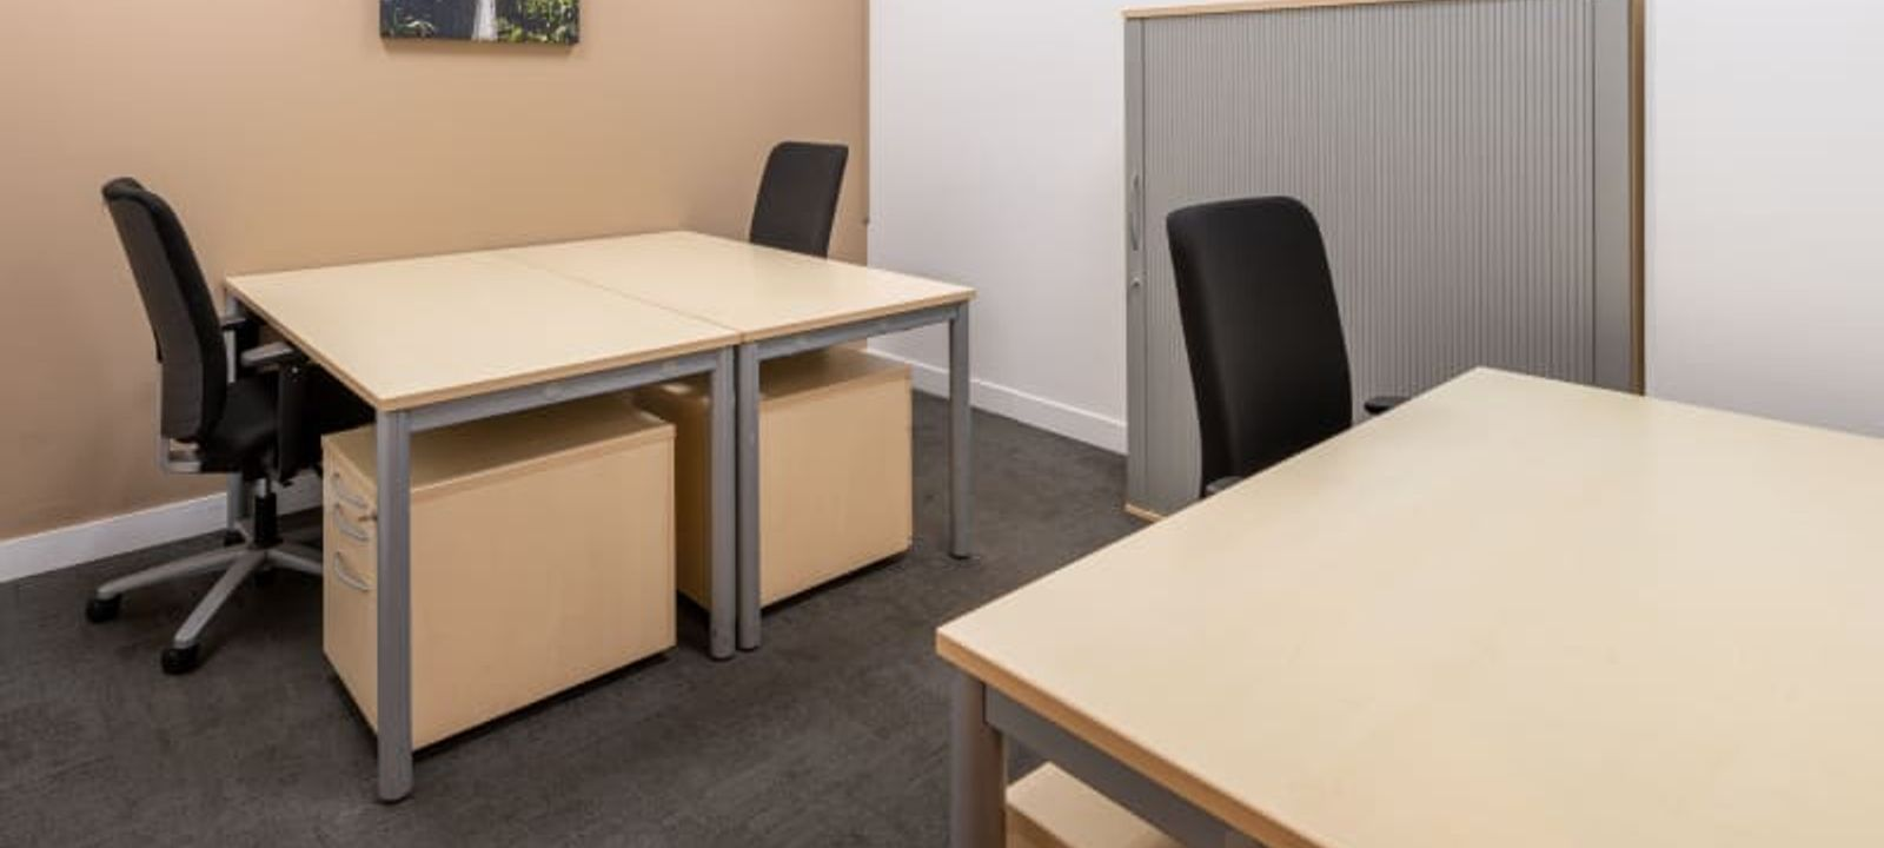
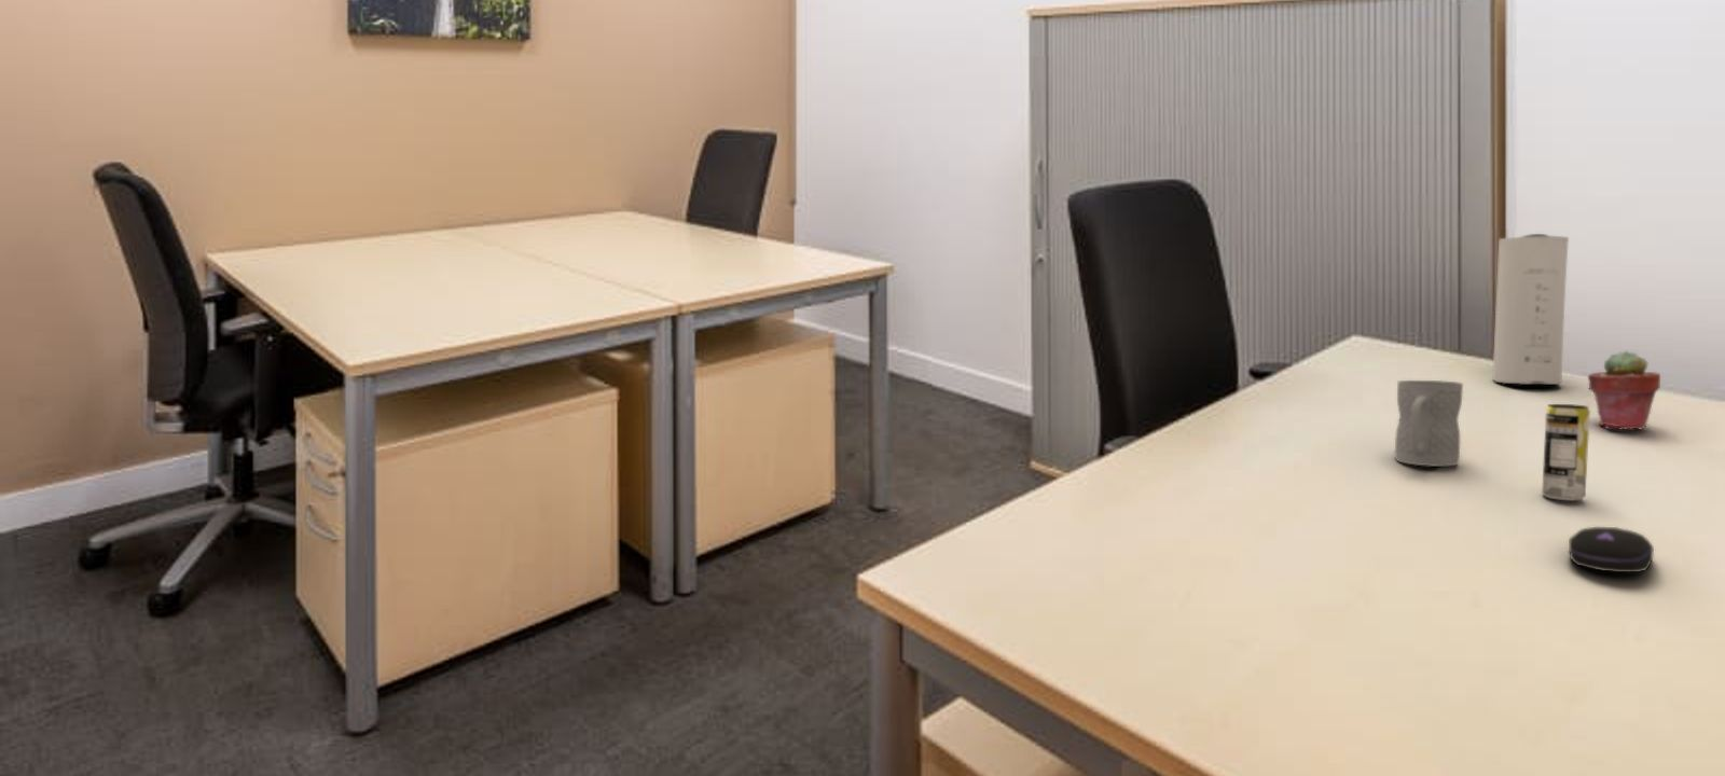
+ beverage can (1565, 452)
+ potted succulent (1624, 389)
+ speaker (1530, 308)
+ computer mouse (1611, 544)
+ mug (1425, 423)
